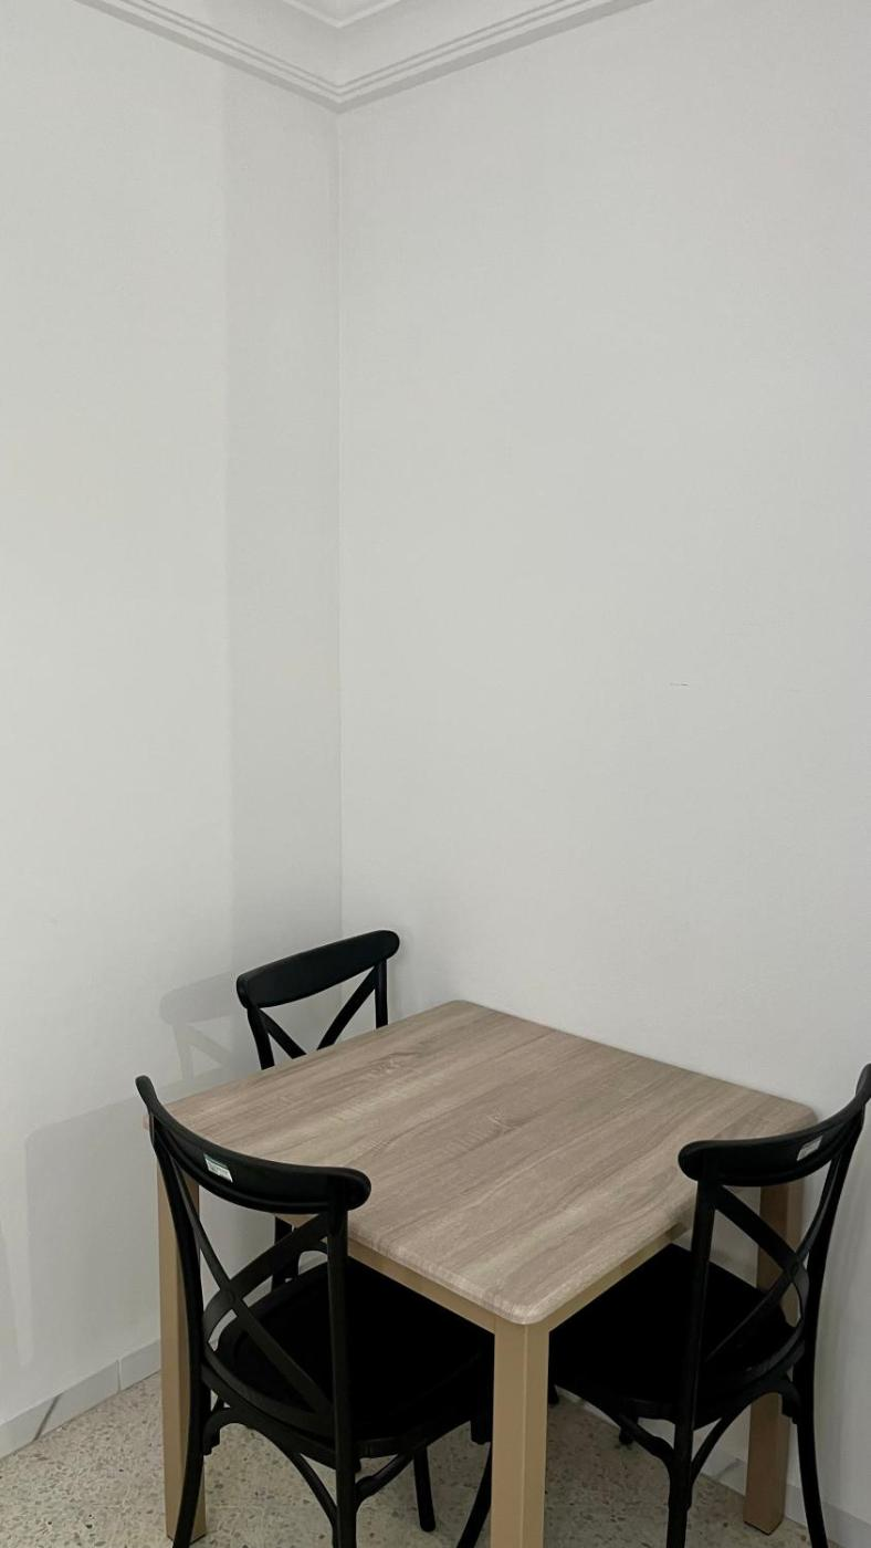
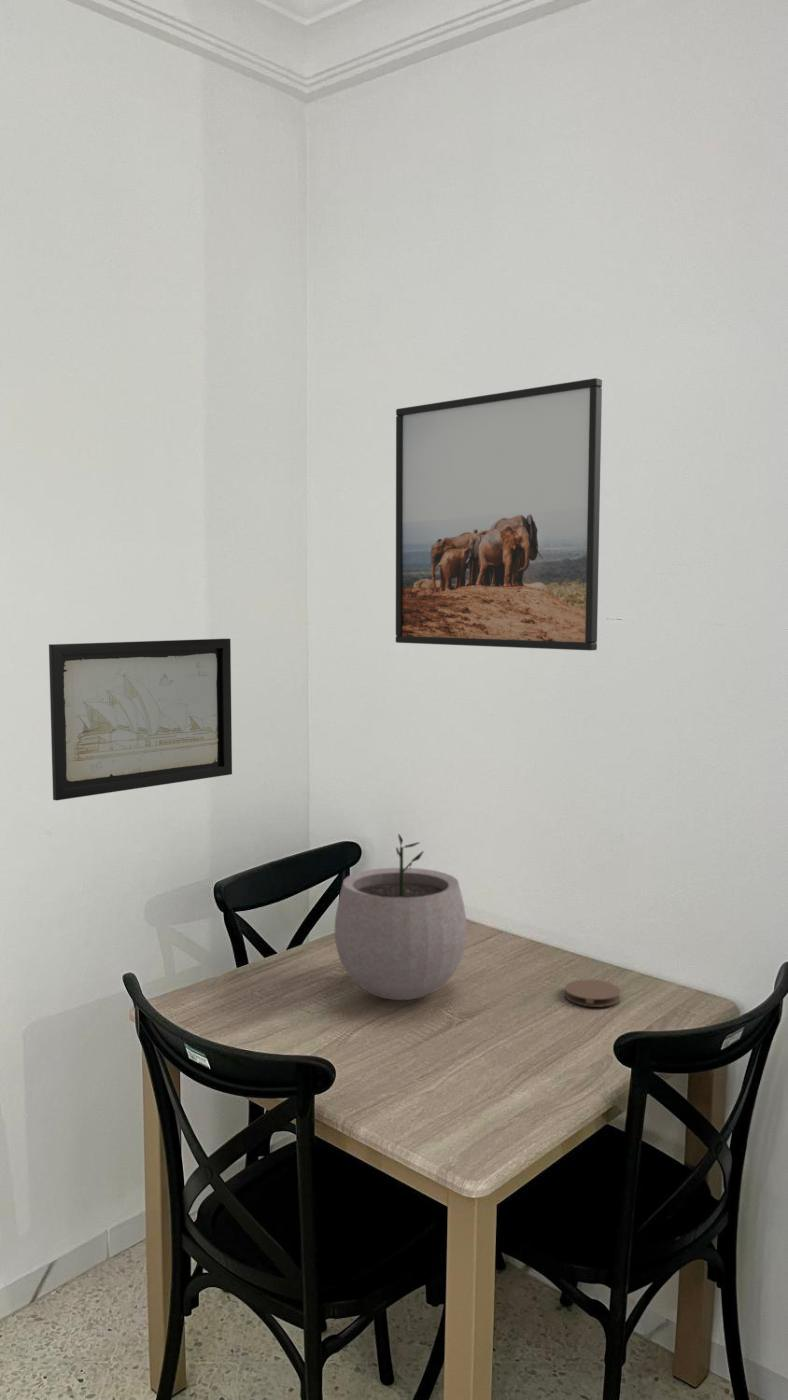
+ wall art (147, 714)
+ coaster (592, 992)
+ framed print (490, 522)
+ plant pot (400, 913)
